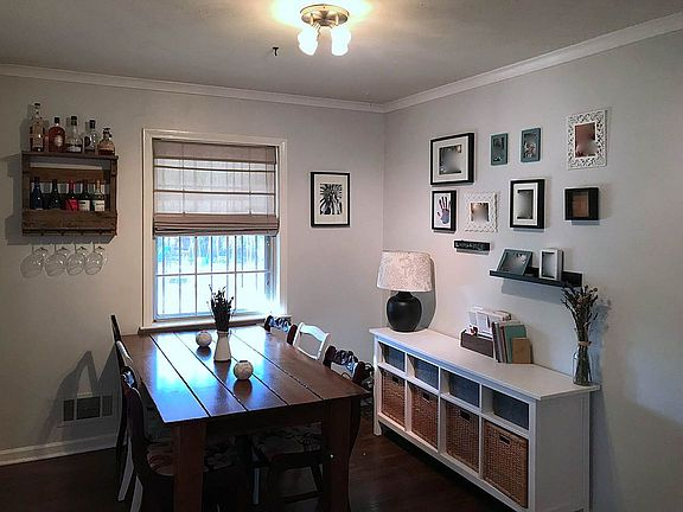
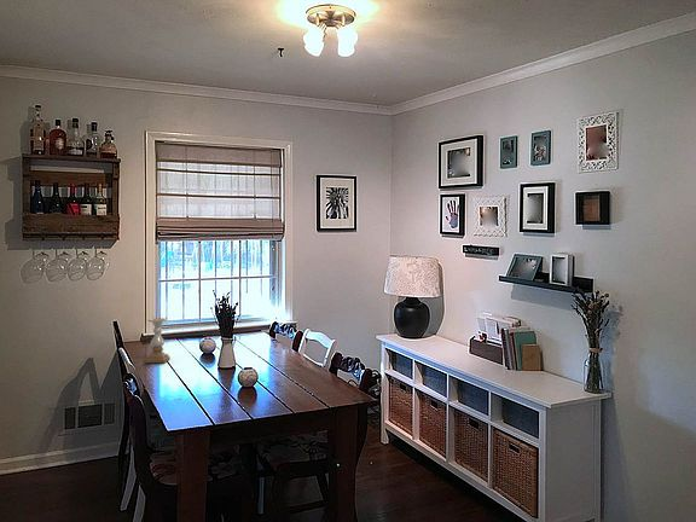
+ candle holder (157, 340)
